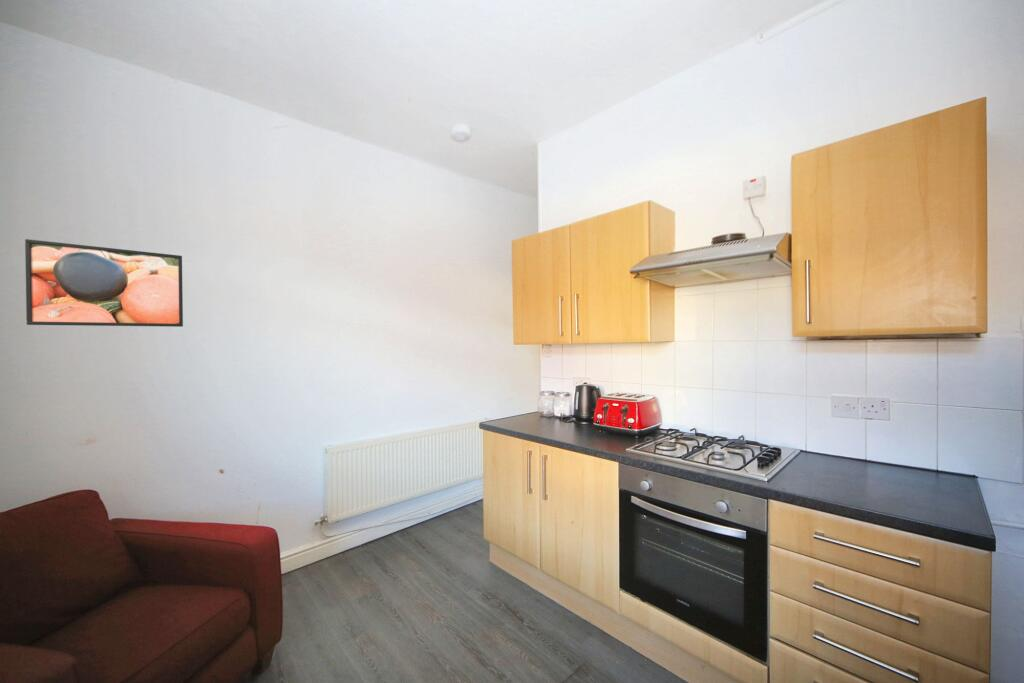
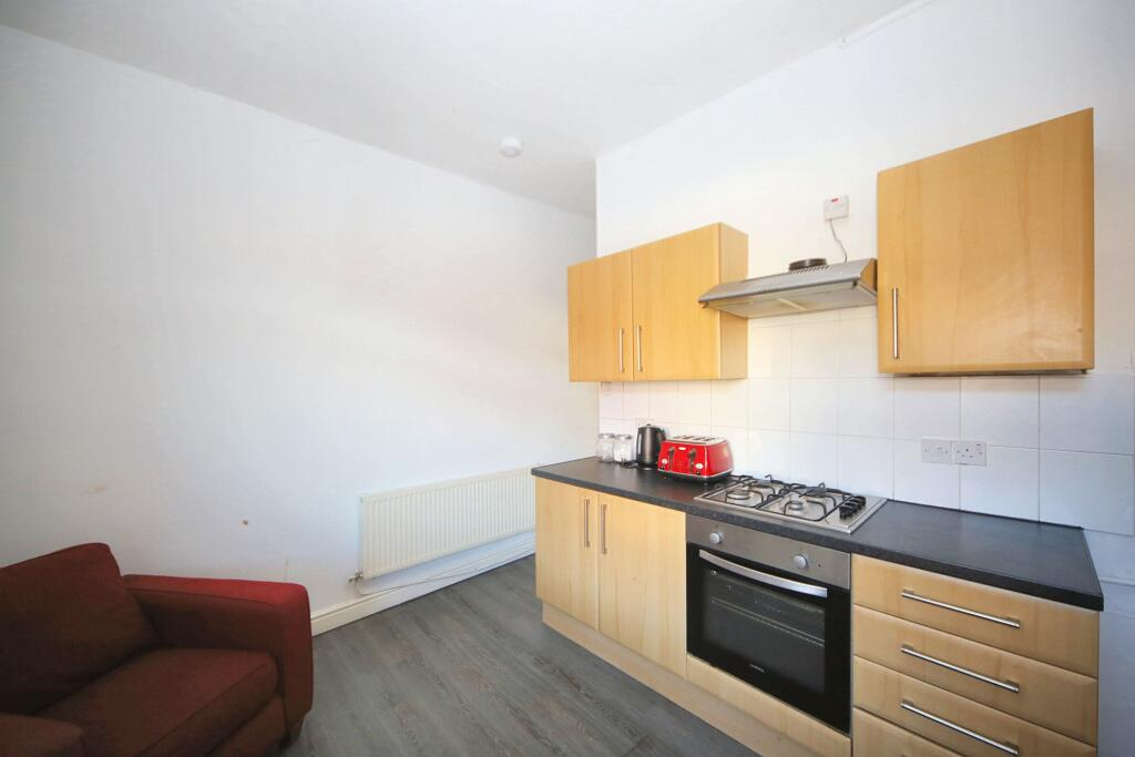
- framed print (111, 287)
